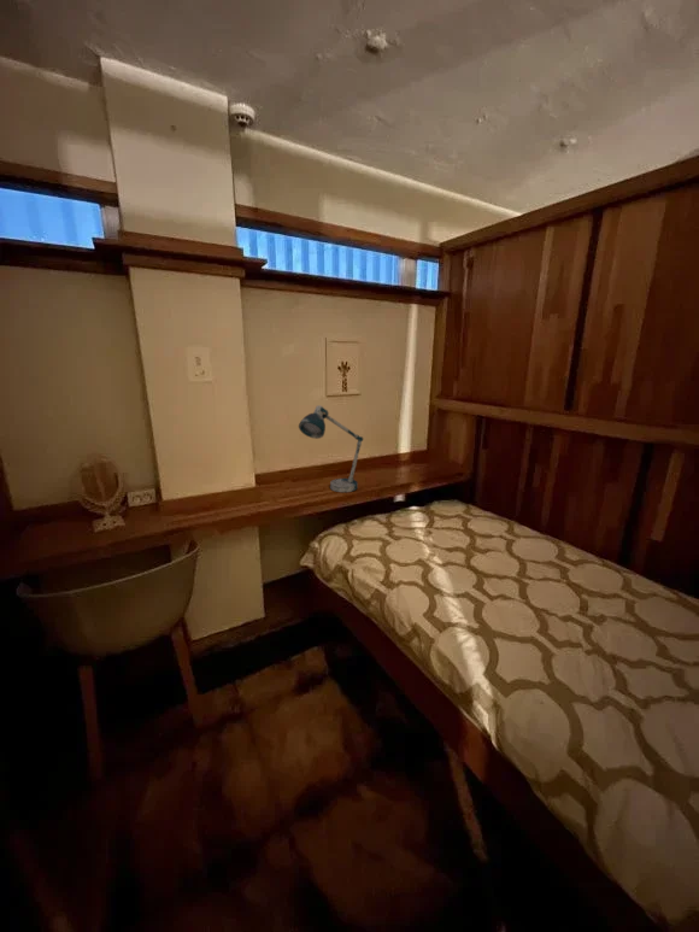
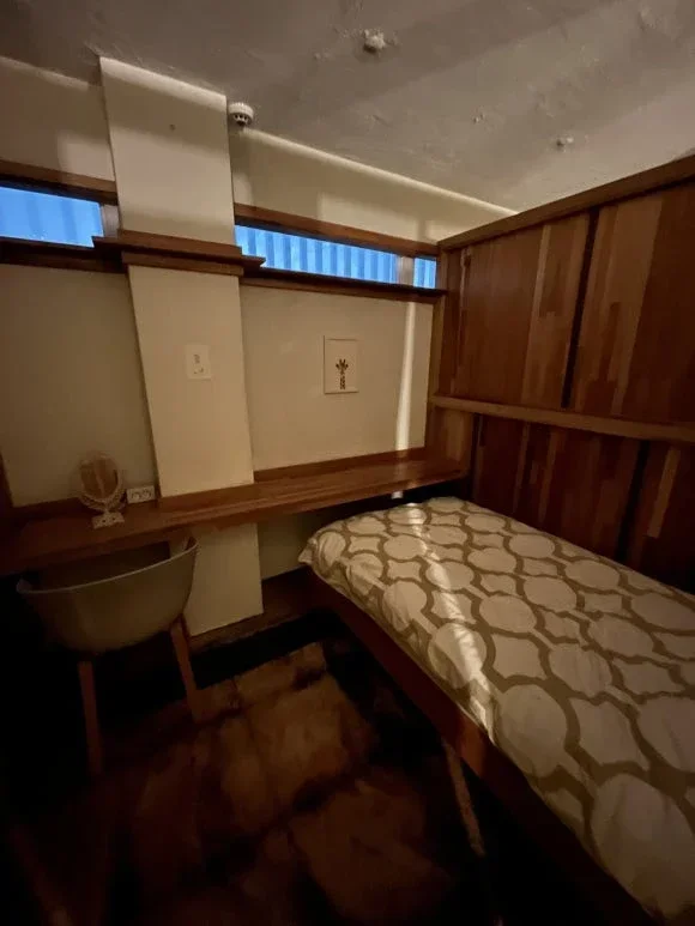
- desk lamp (321, 436)
